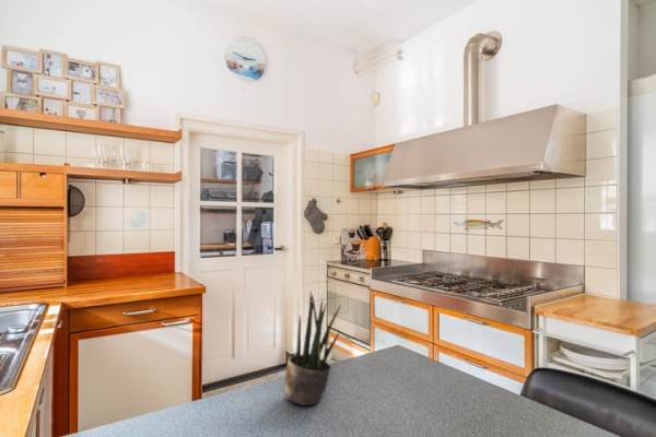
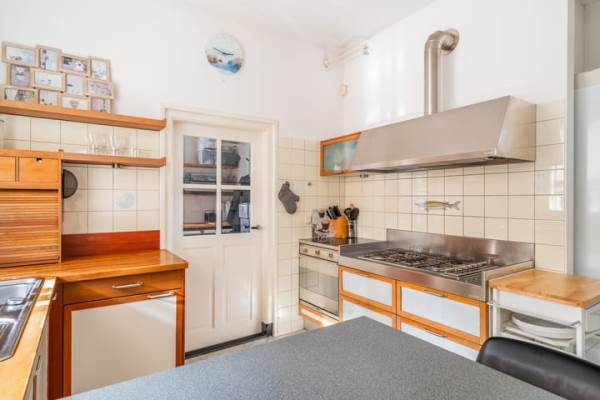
- potted plant (313, 344)
